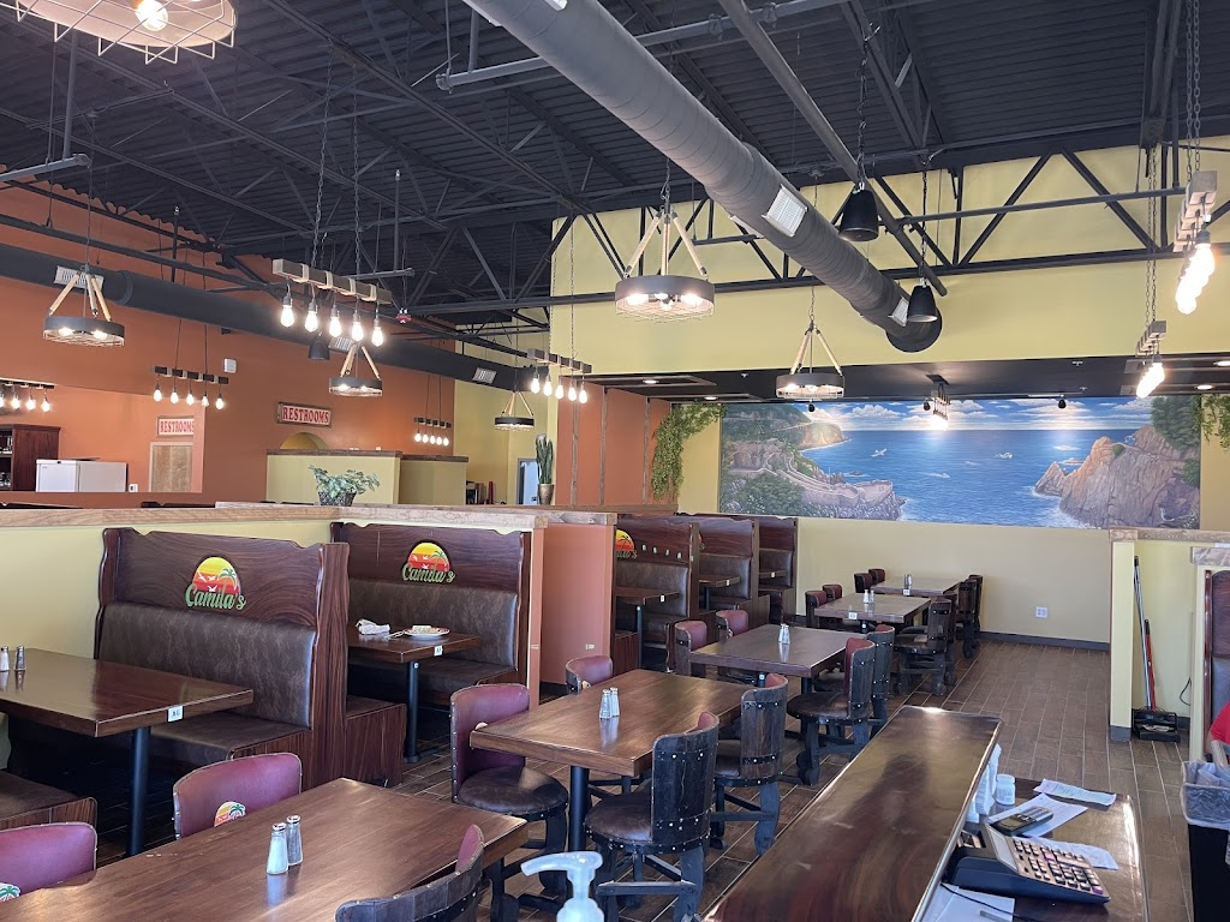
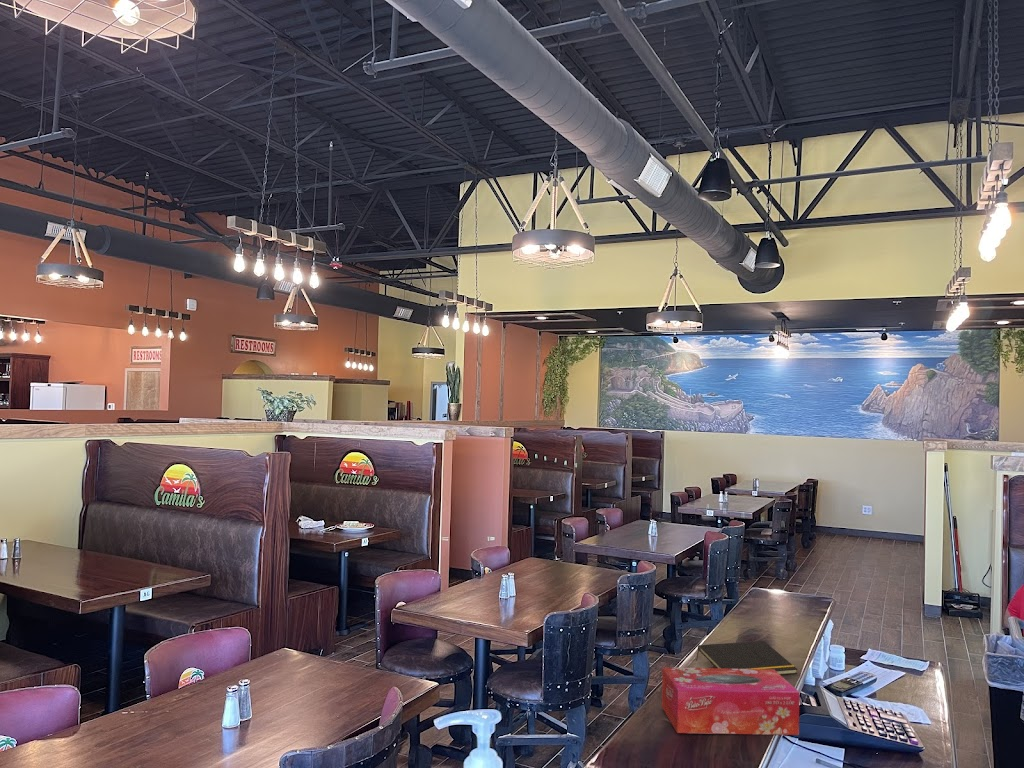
+ notepad (746, 659)
+ tissue box (727, 699)
